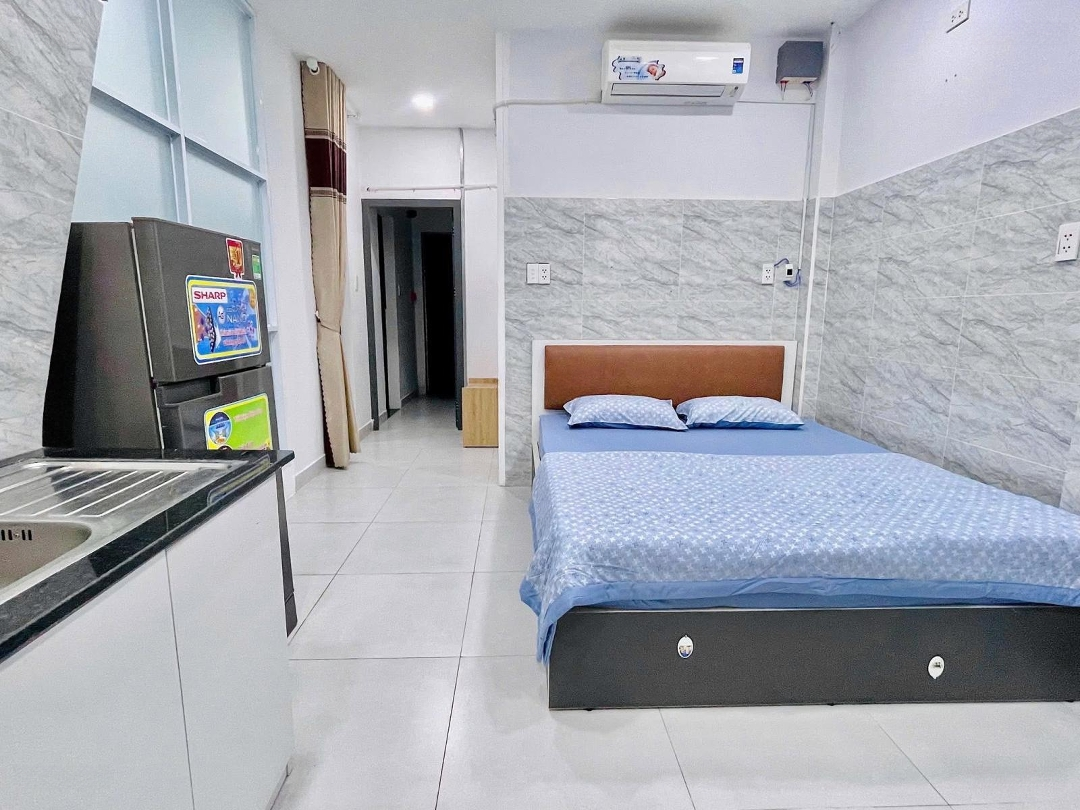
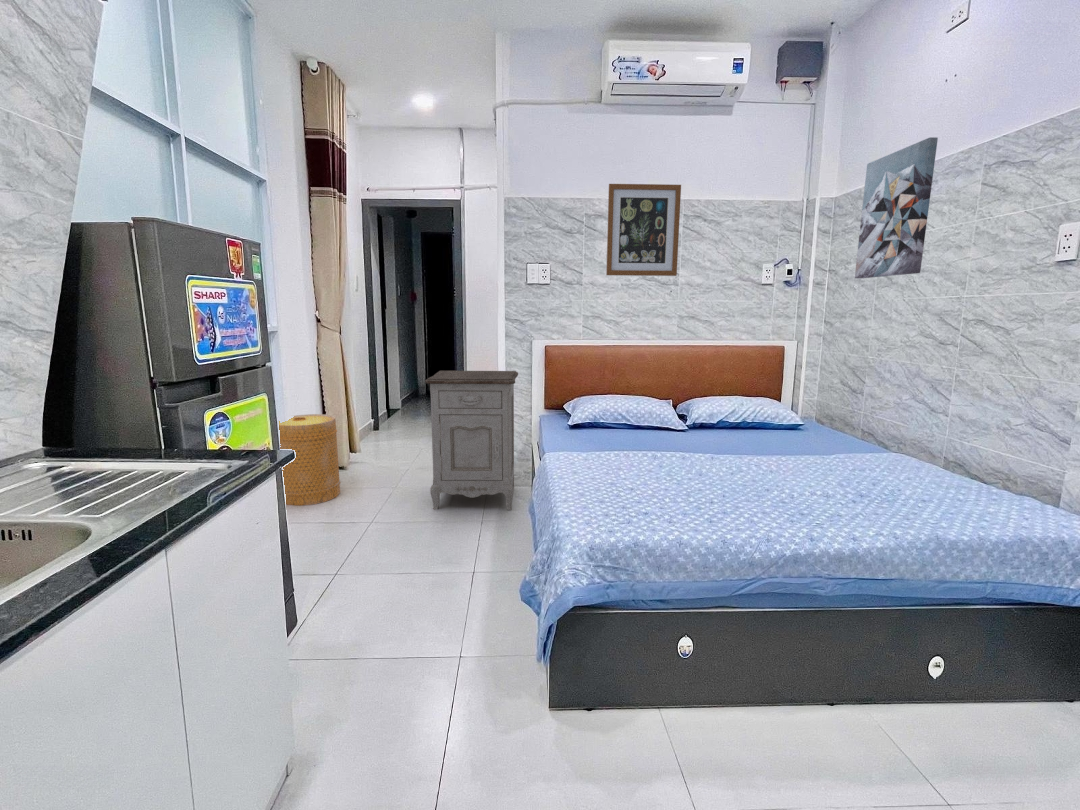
+ basket (307, 458)
+ wall art (643, 230)
+ wall art (892, 215)
+ nightstand (474, 439)
